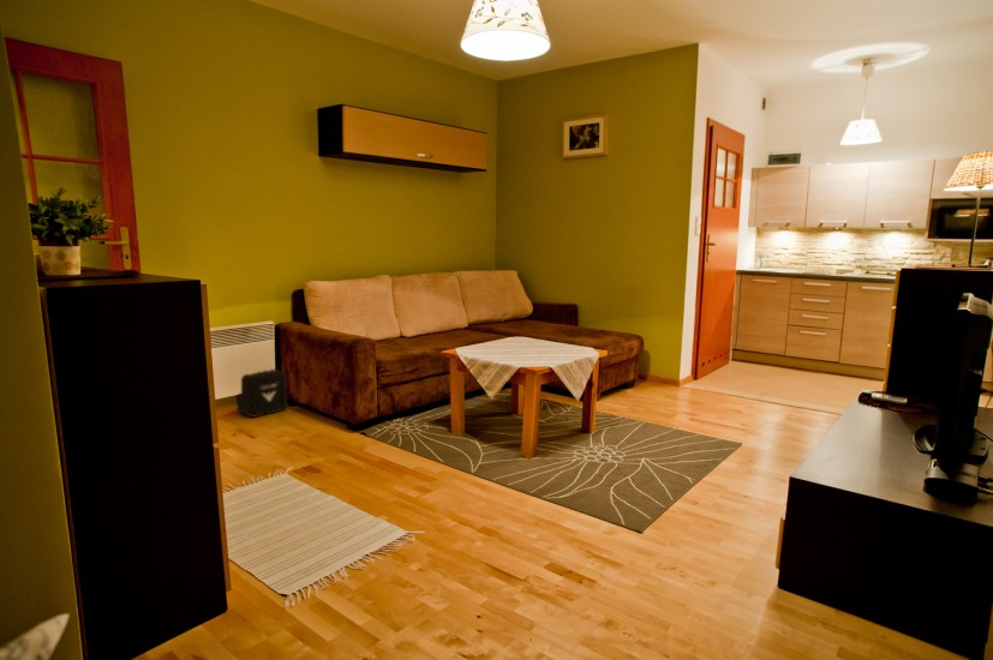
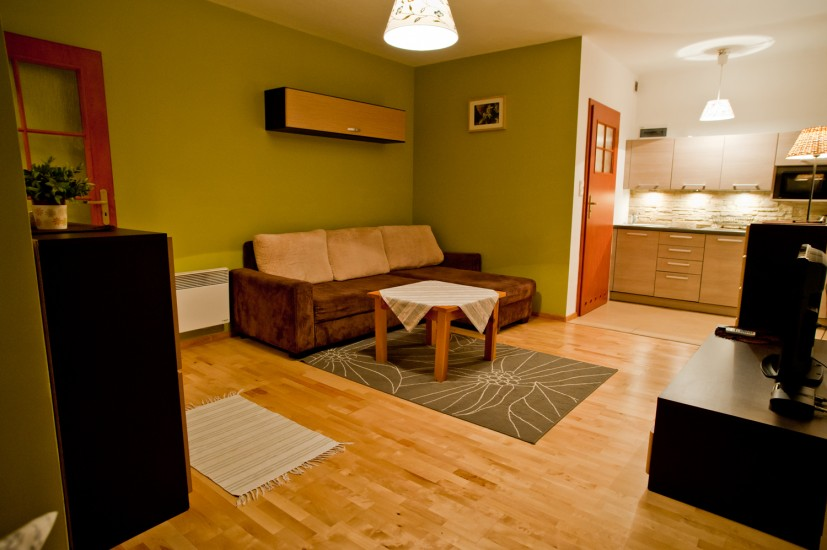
- air purifier (262, 391)
